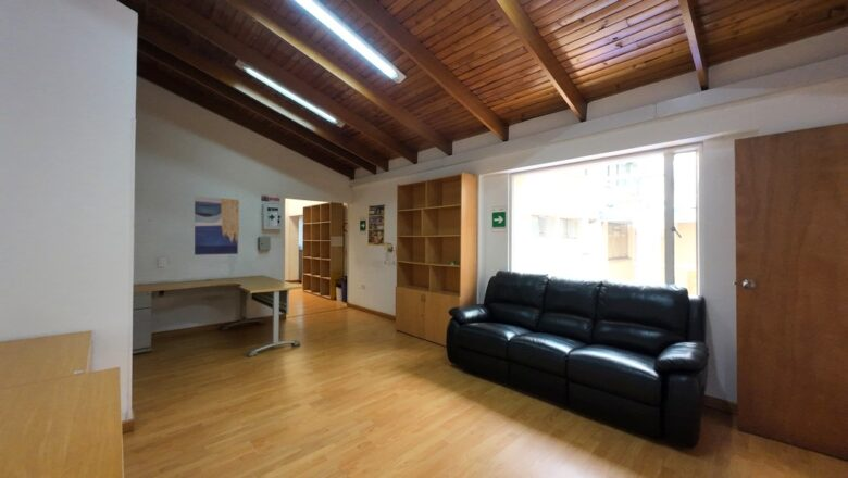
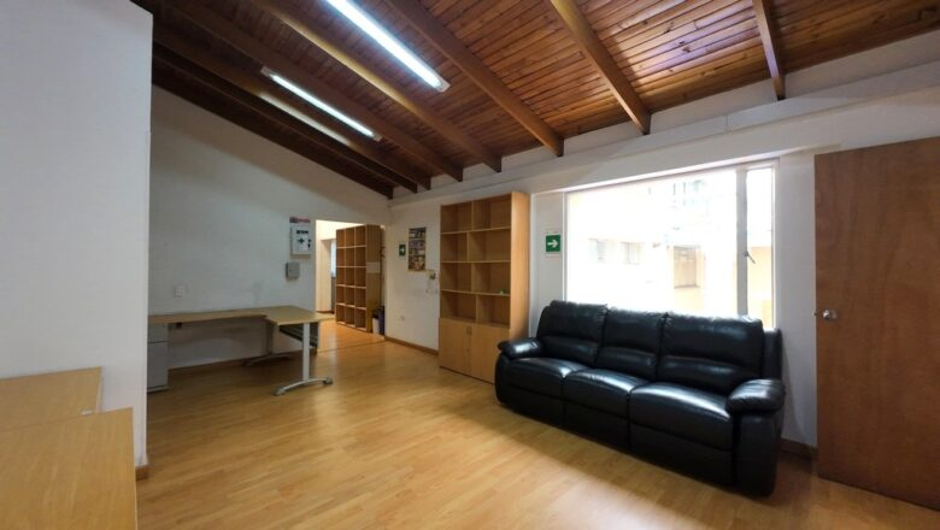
- wall art (217, 226)
